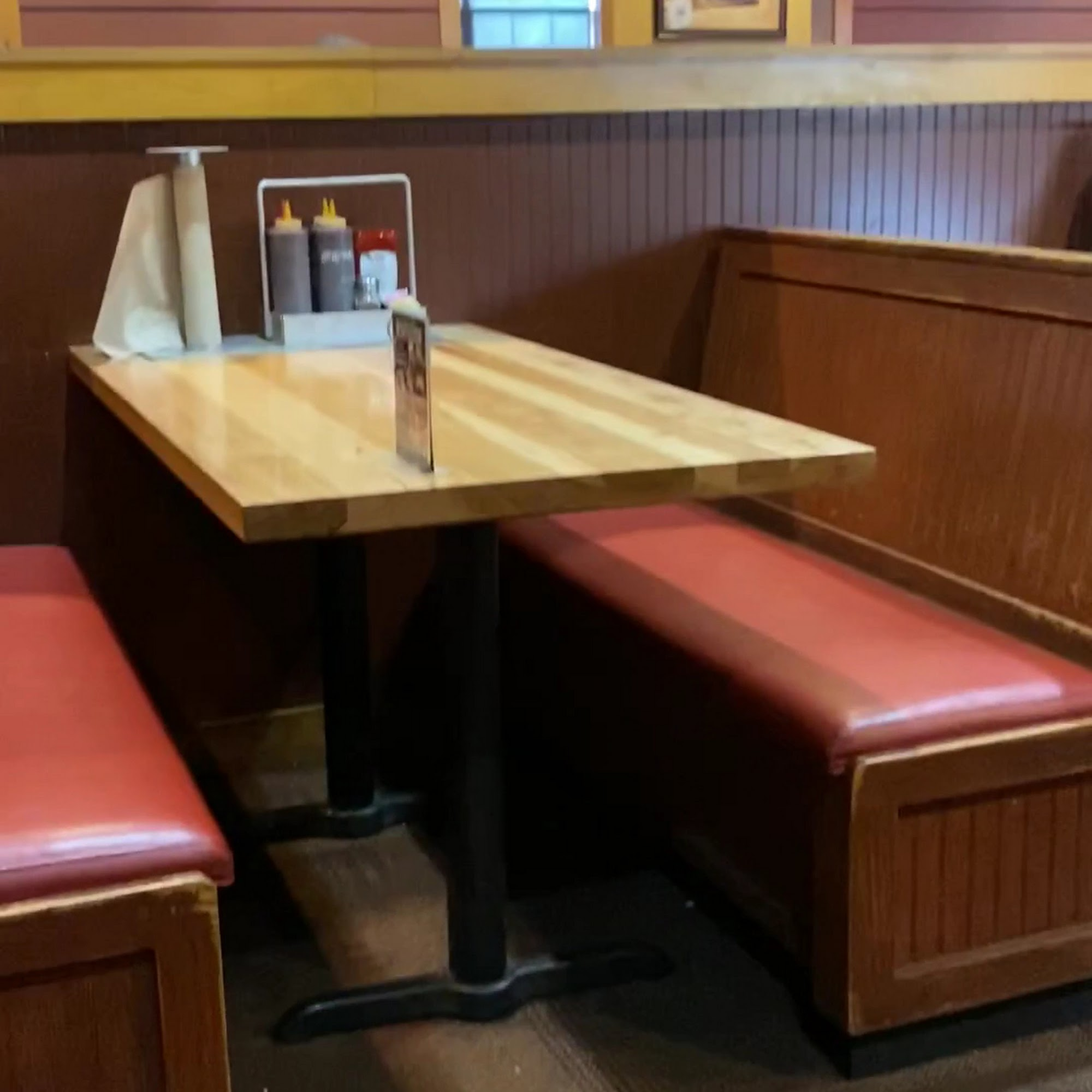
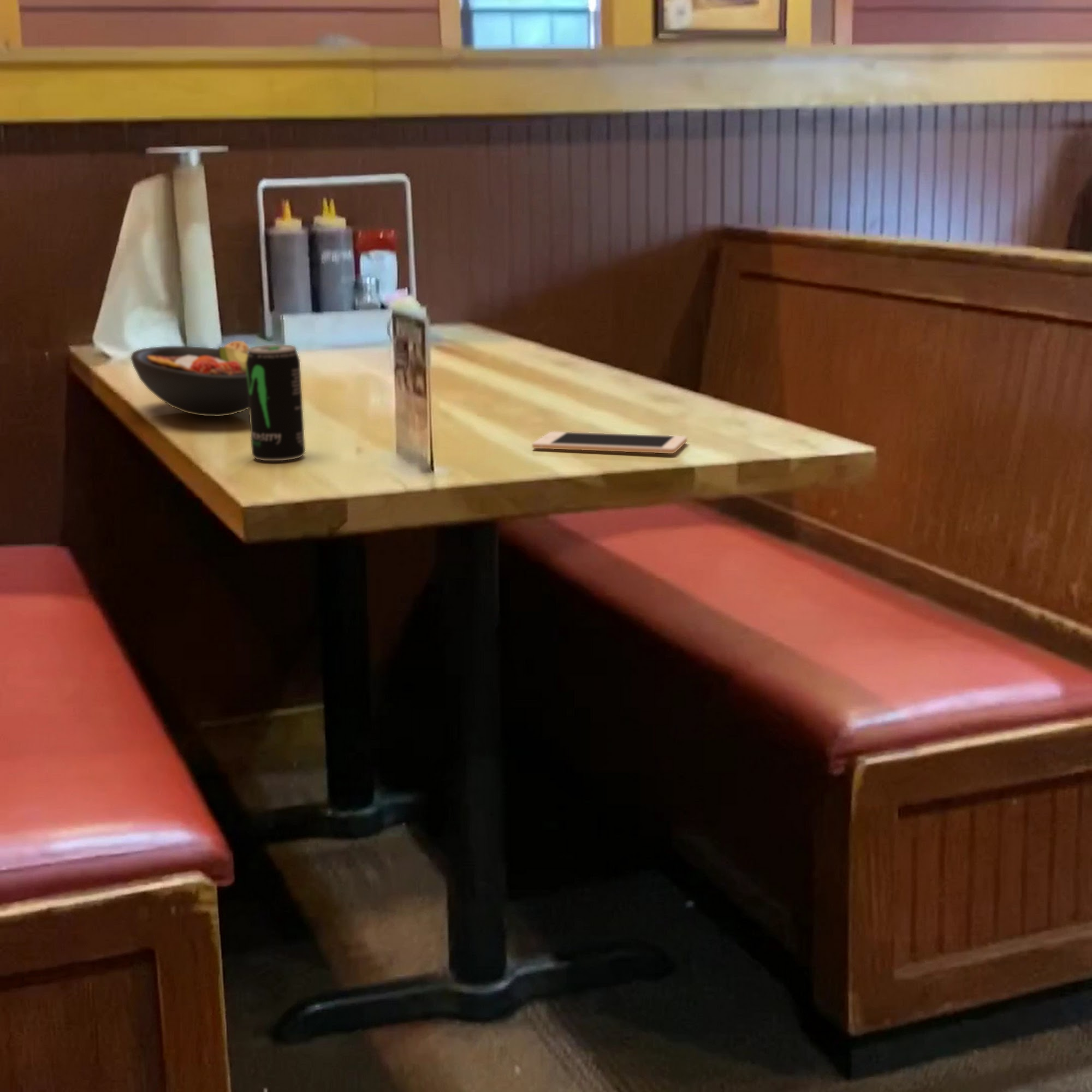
+ beverage can (276, 401)
+ cell phone (610, 442)
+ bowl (207, 381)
